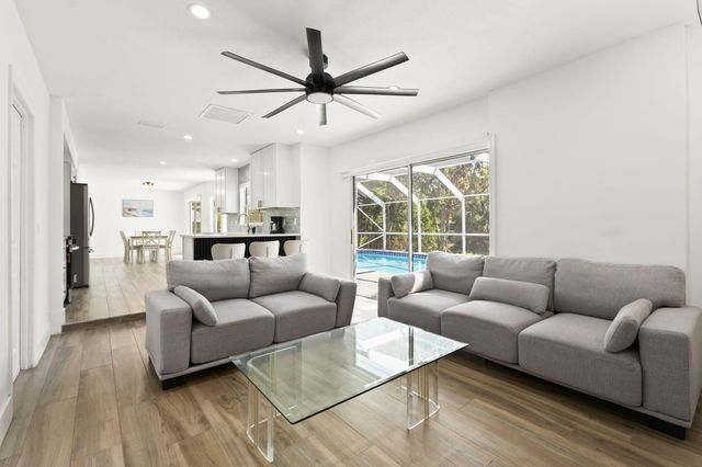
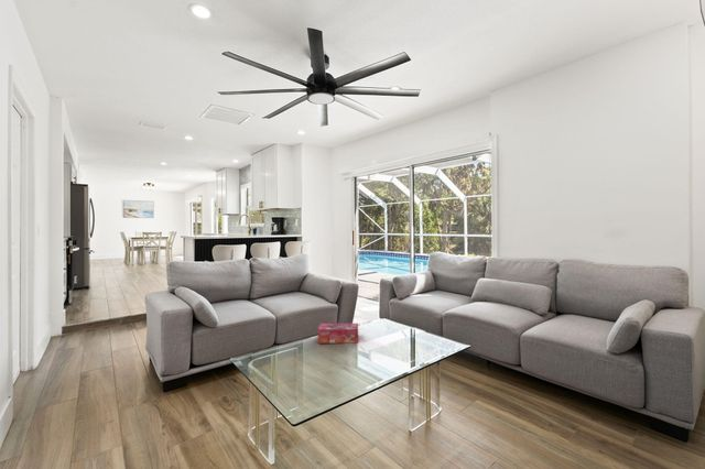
+ tissue box (338, 332)
